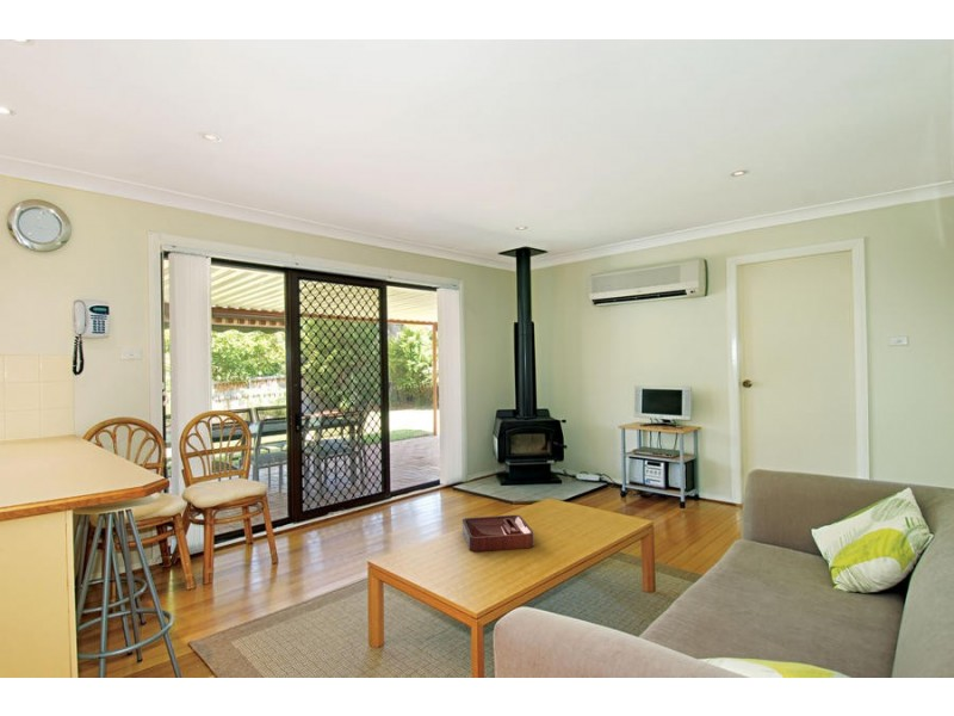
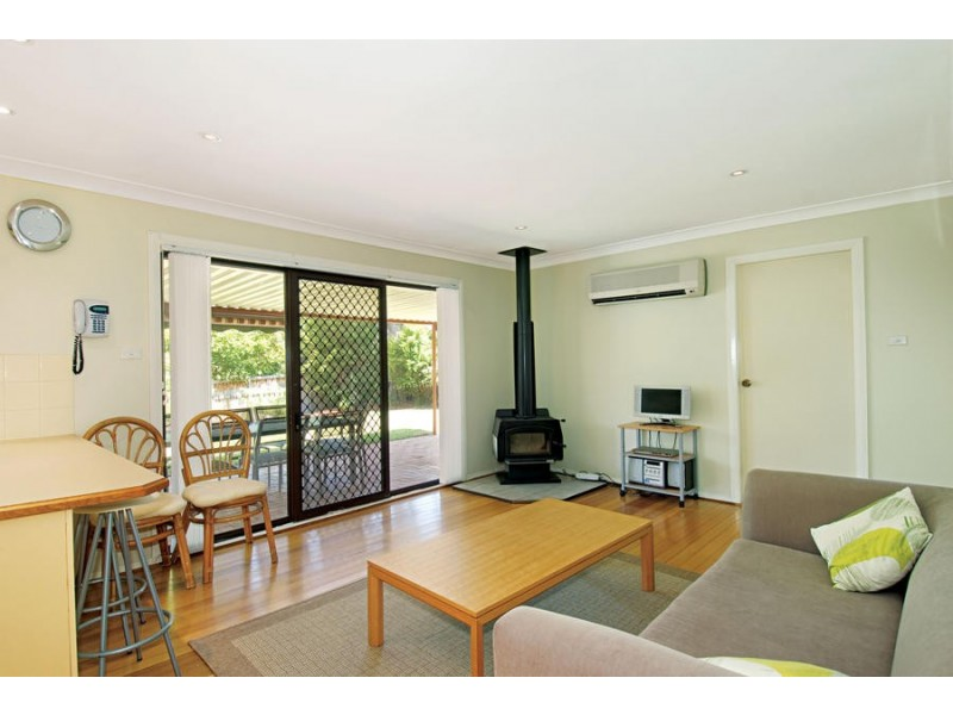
- decorative tray (496, 531)
